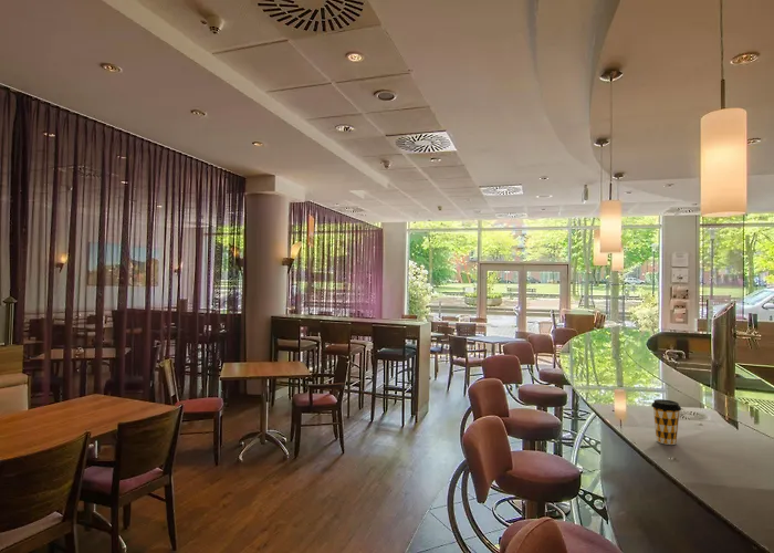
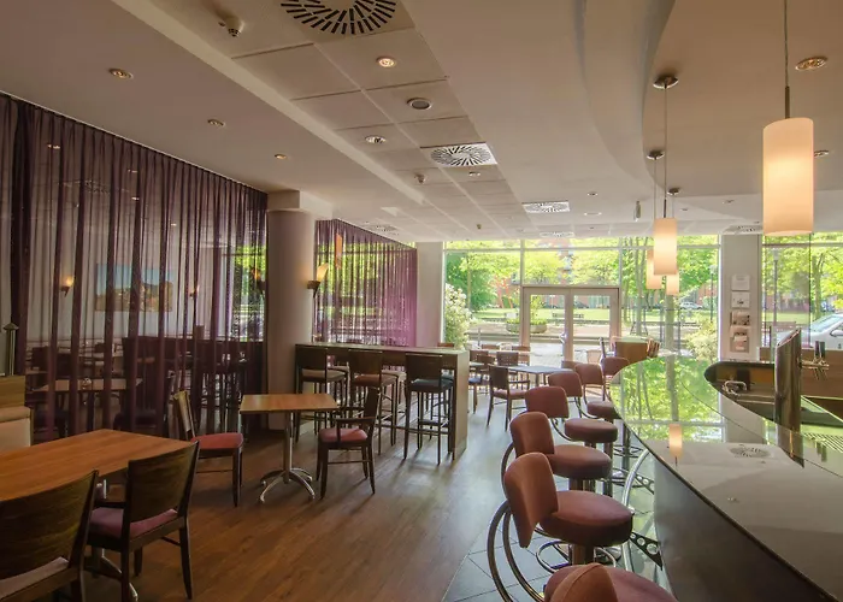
- coffee cup (666, 421)
